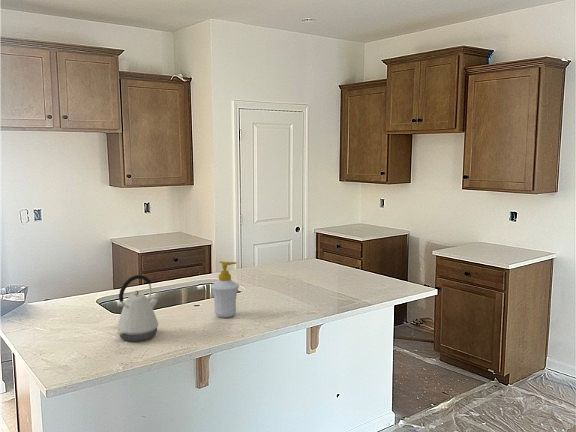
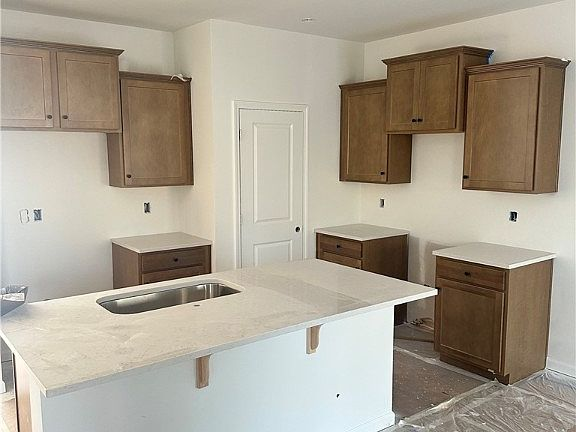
- kettle (138, 305)
- soap bottle (225, 288)
